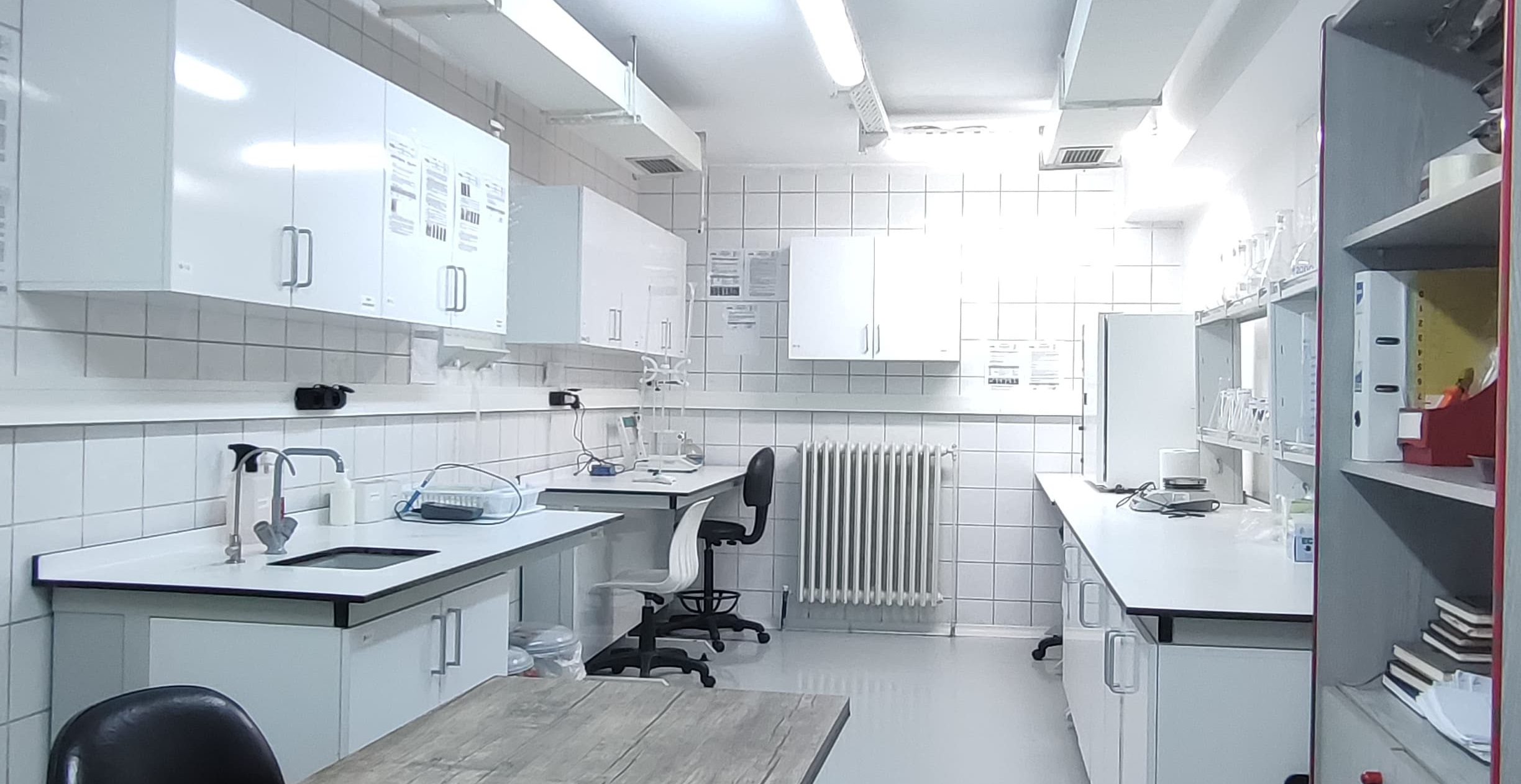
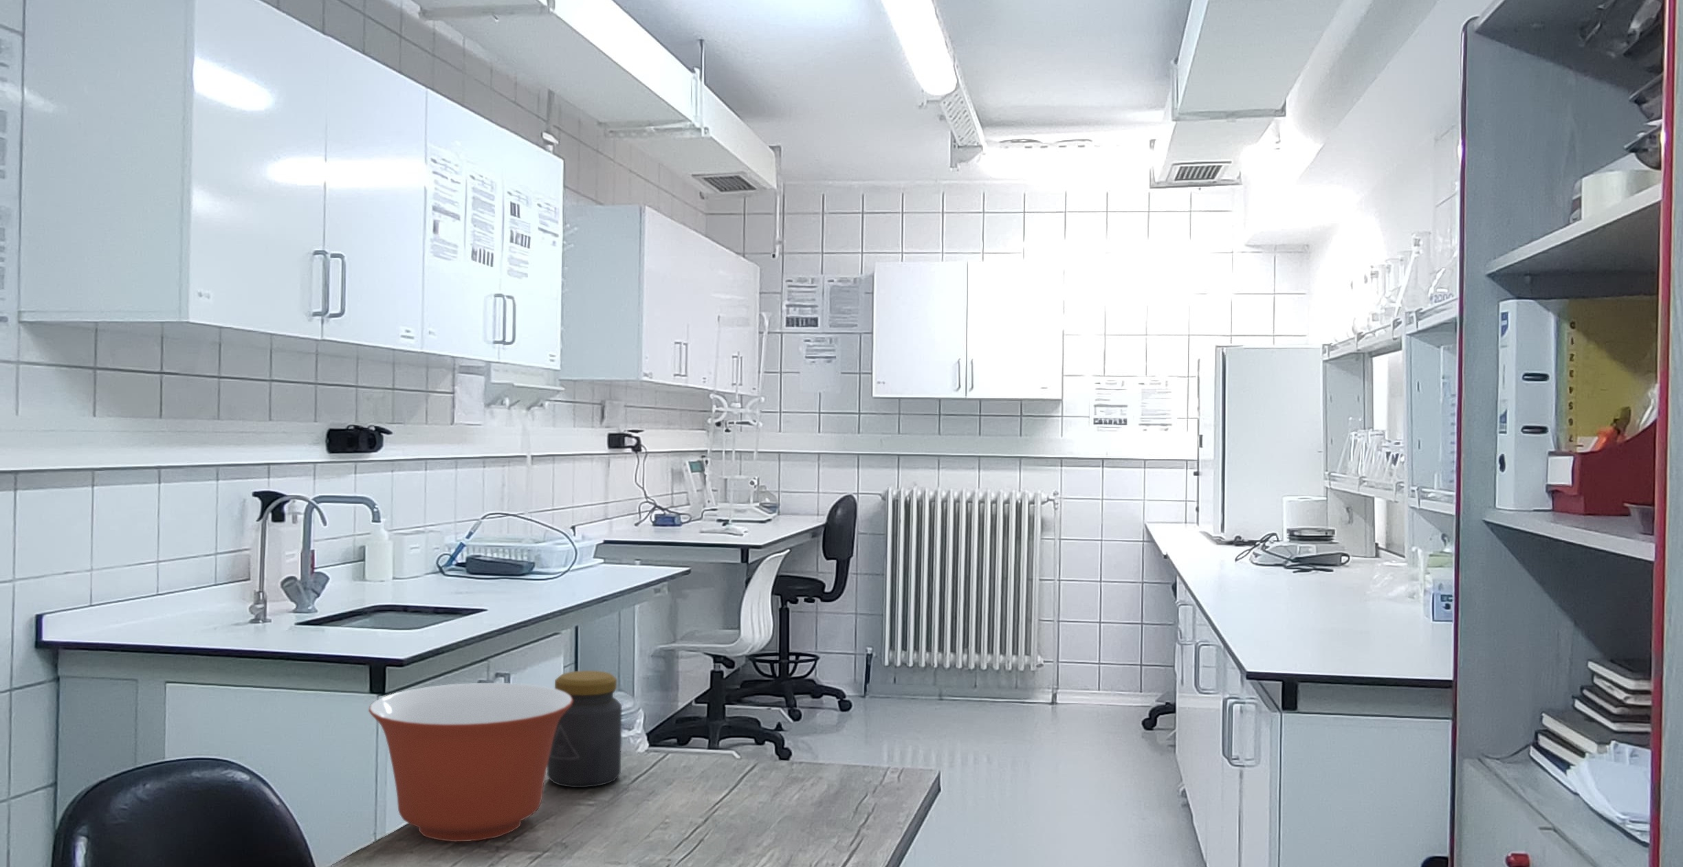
+ mixing bowl (471, 763)
+ jar (584, 727)
